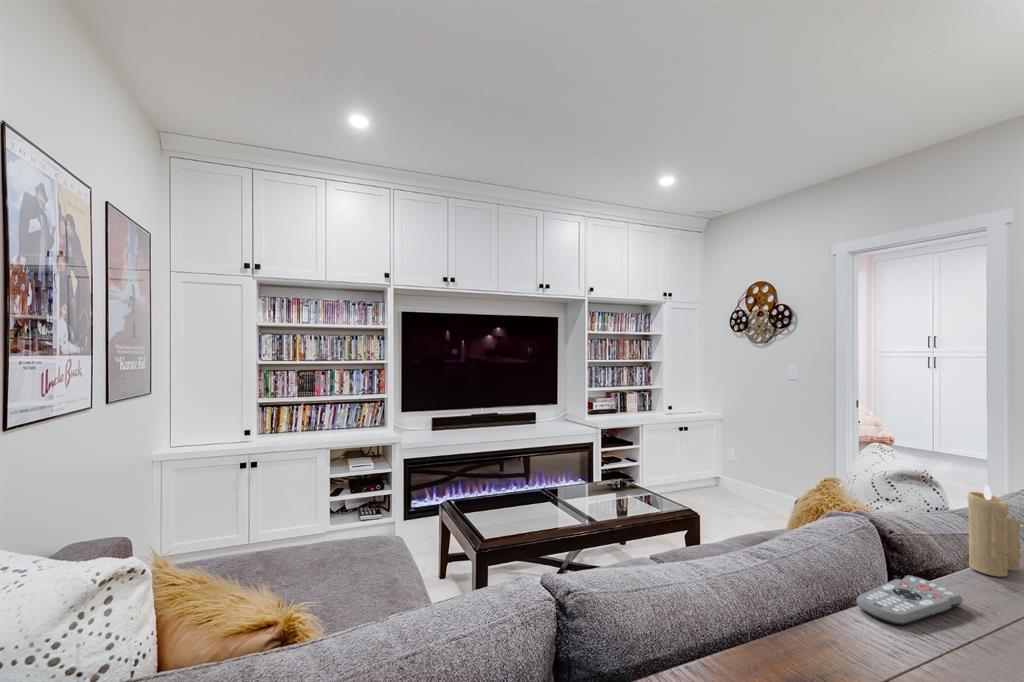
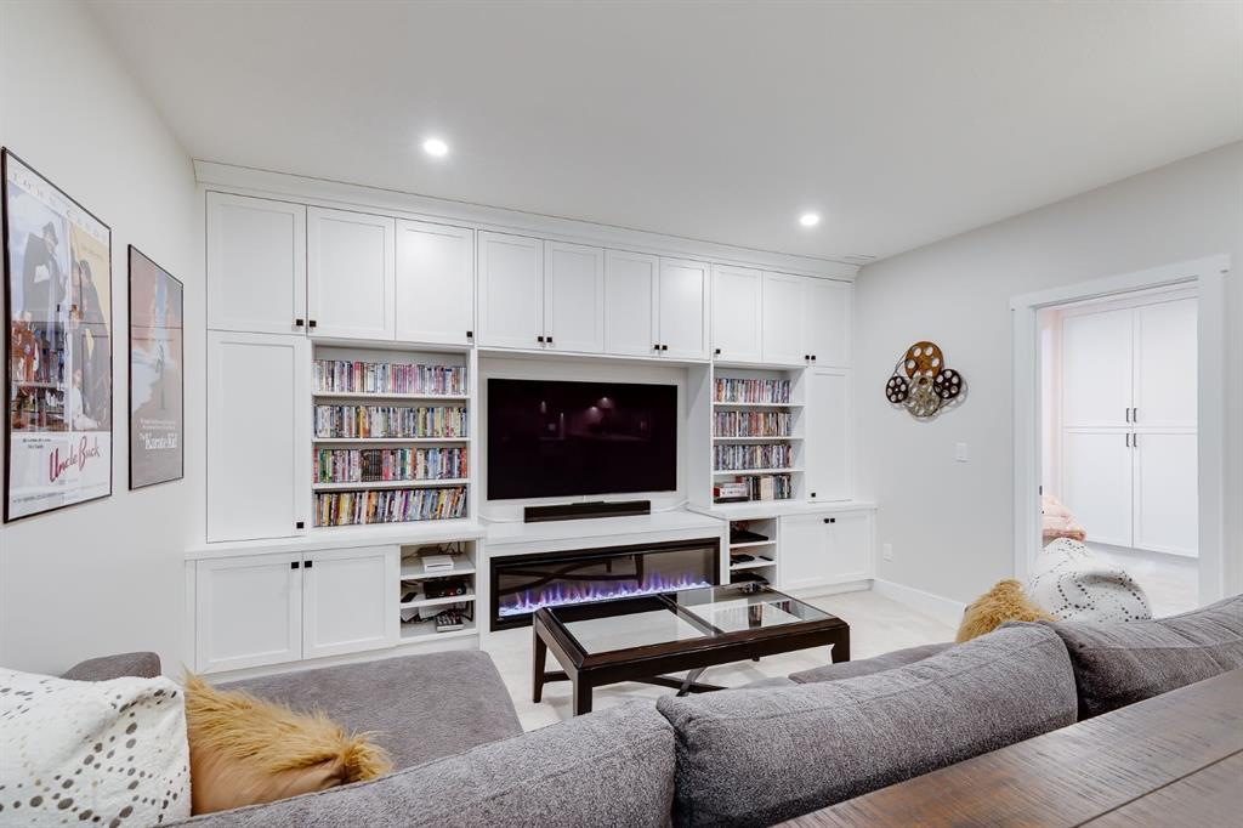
- remote control (906, 600)
- candle (994, 525)
